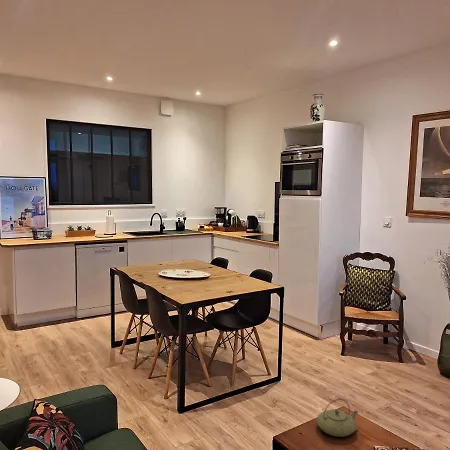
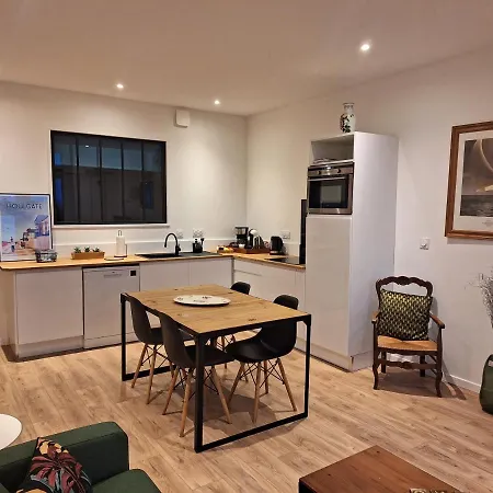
- teapot (339, 413)
